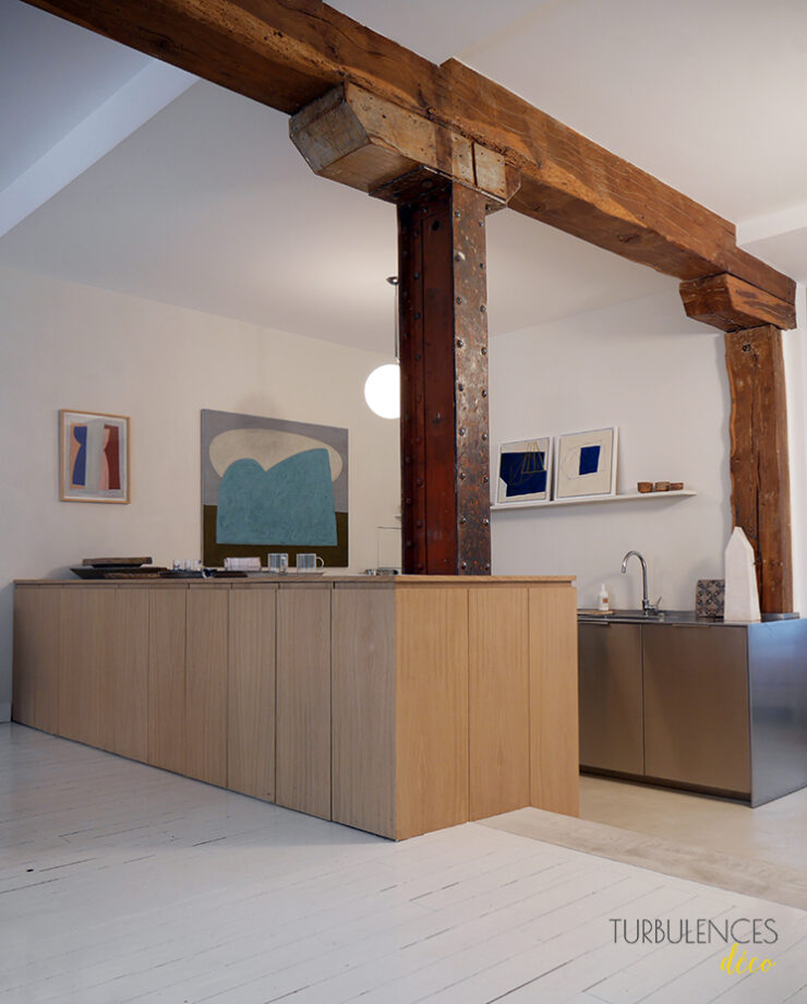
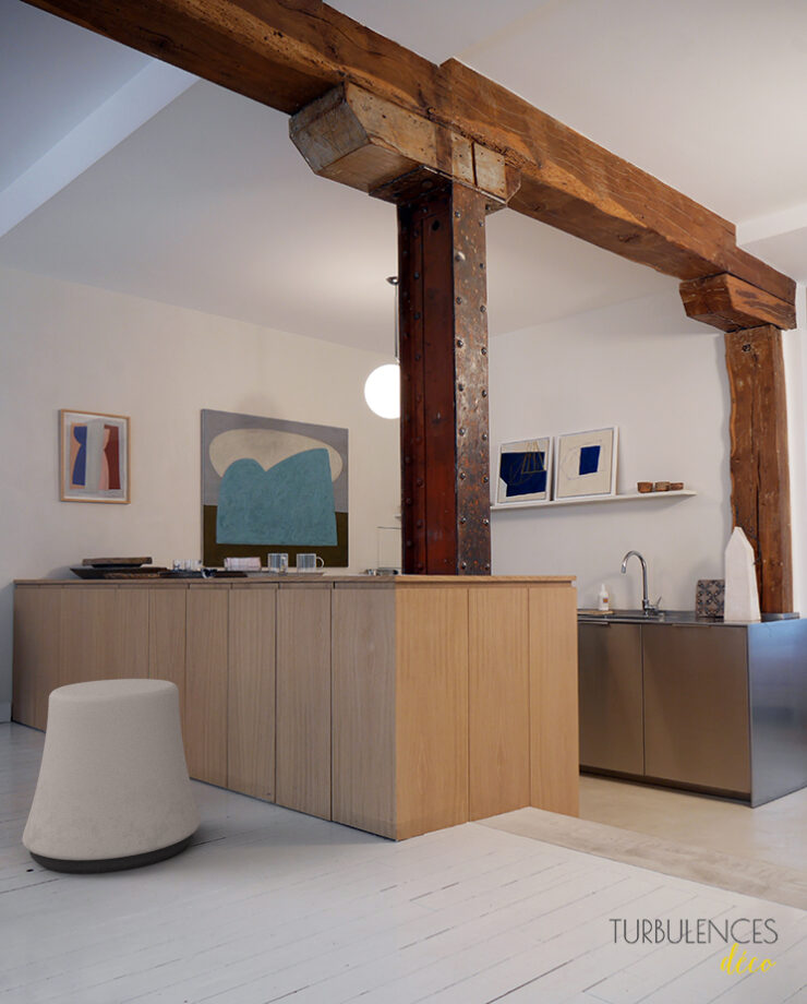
+ stool (115, 766)
